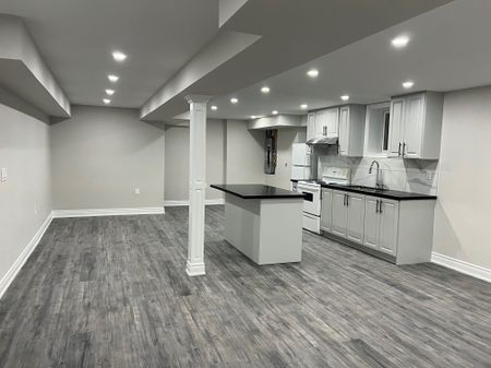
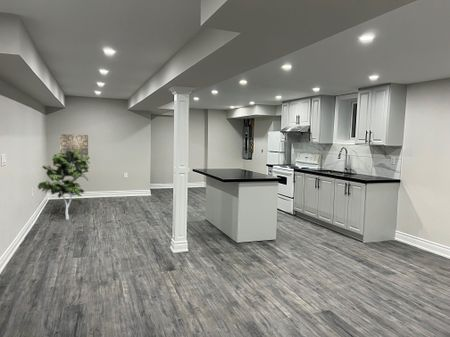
+ indoor plant (65, 184)
+ wall art (74, 147)
